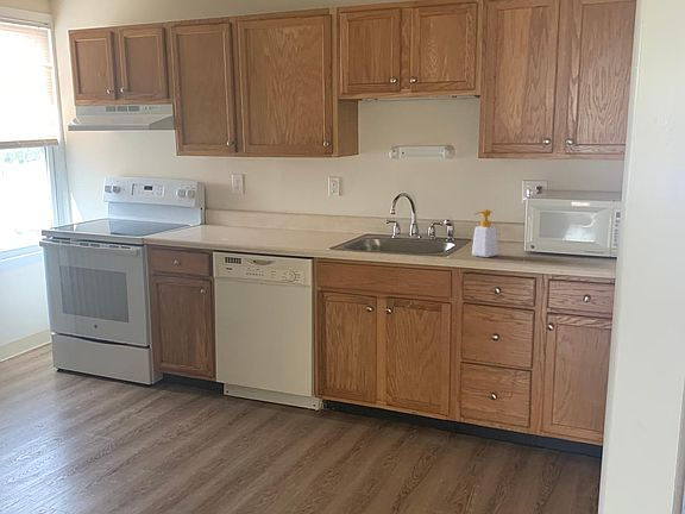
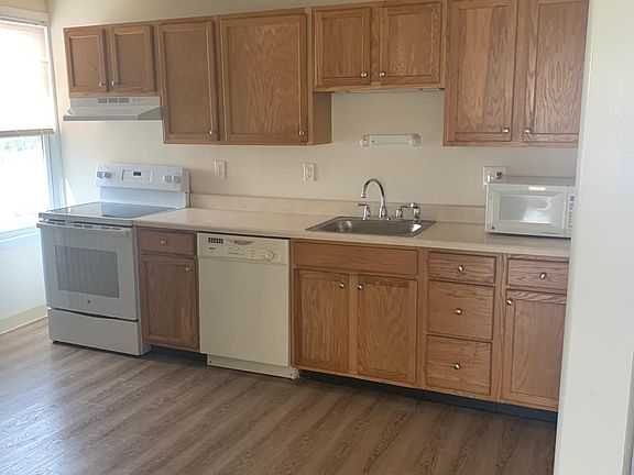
- soap bottle (483, 233)
